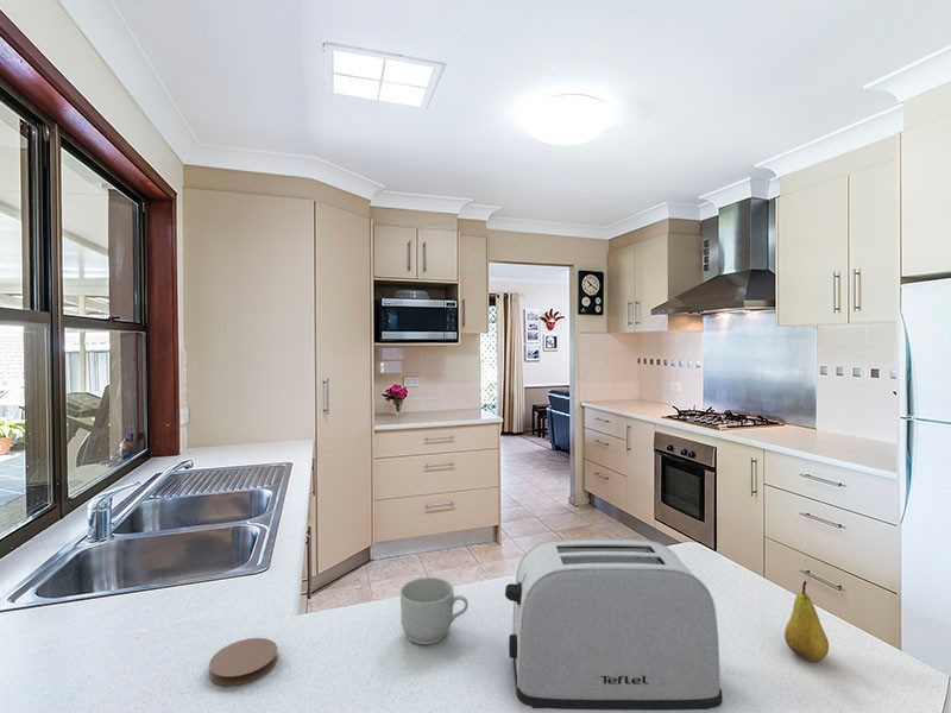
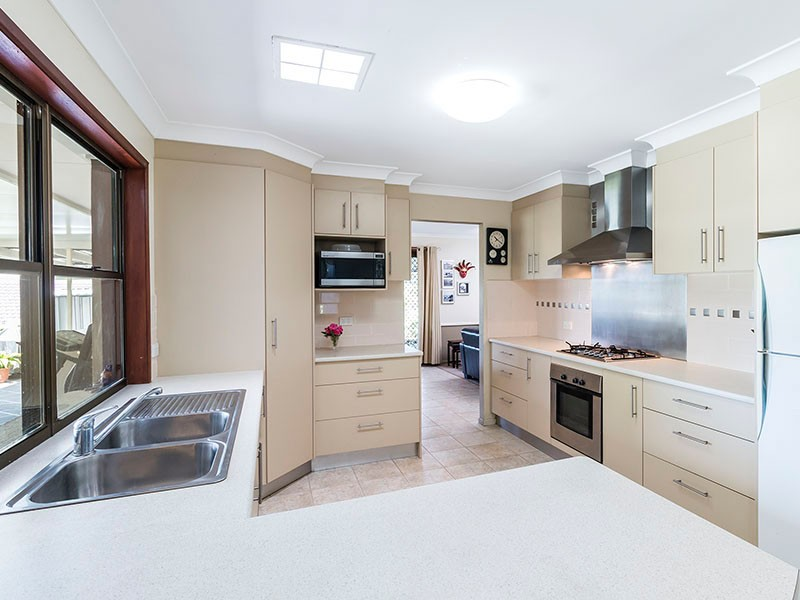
- coaster (244, 660)
- fruit (806, 618)
- toaster (604, 616)
- mug (434, 611)
